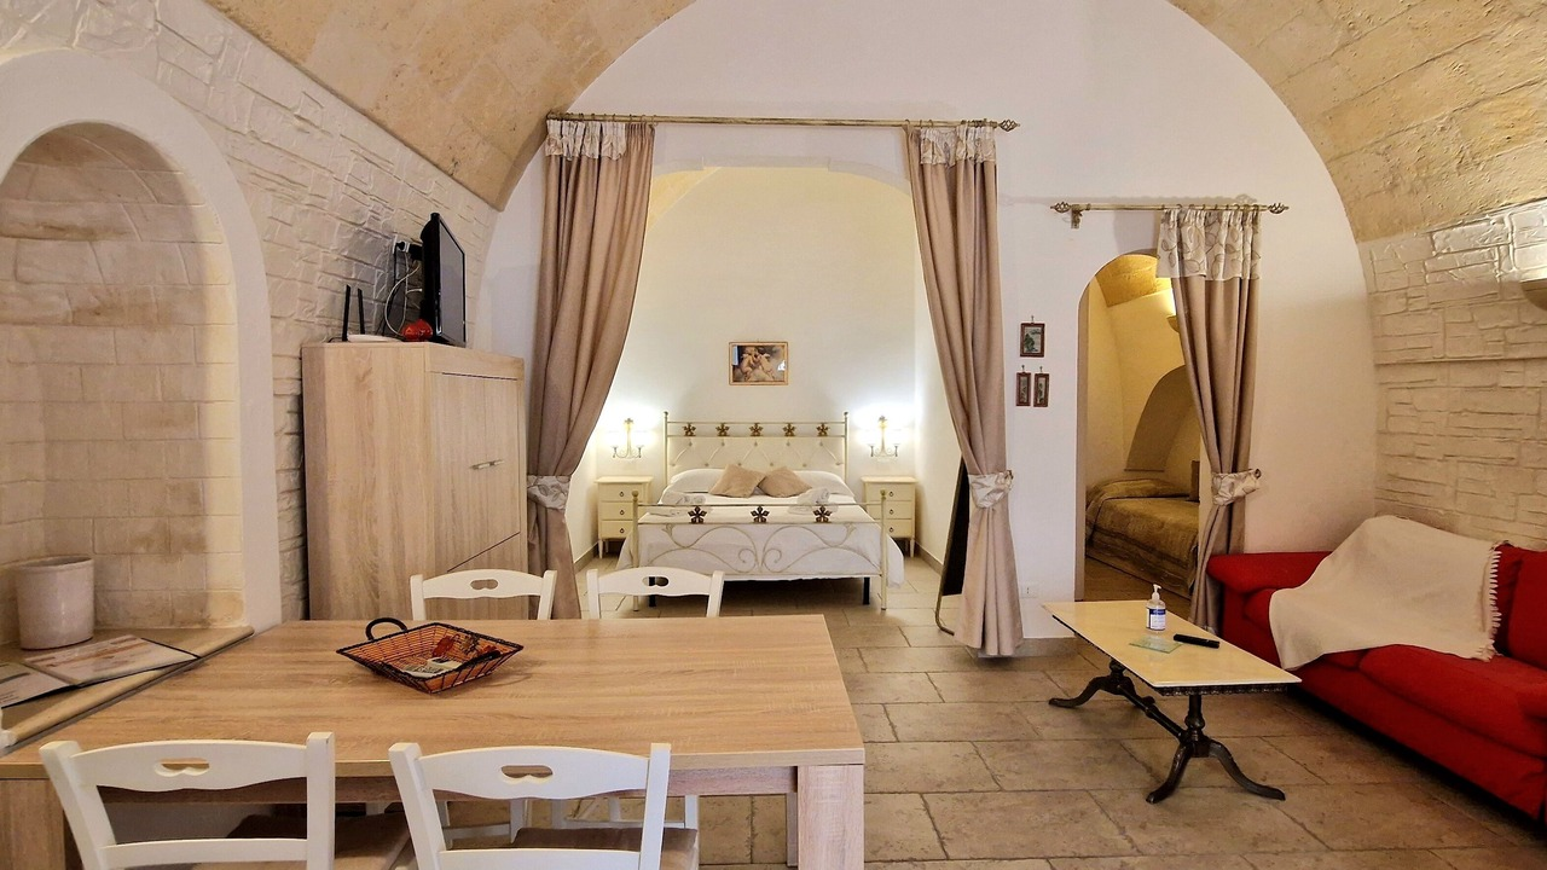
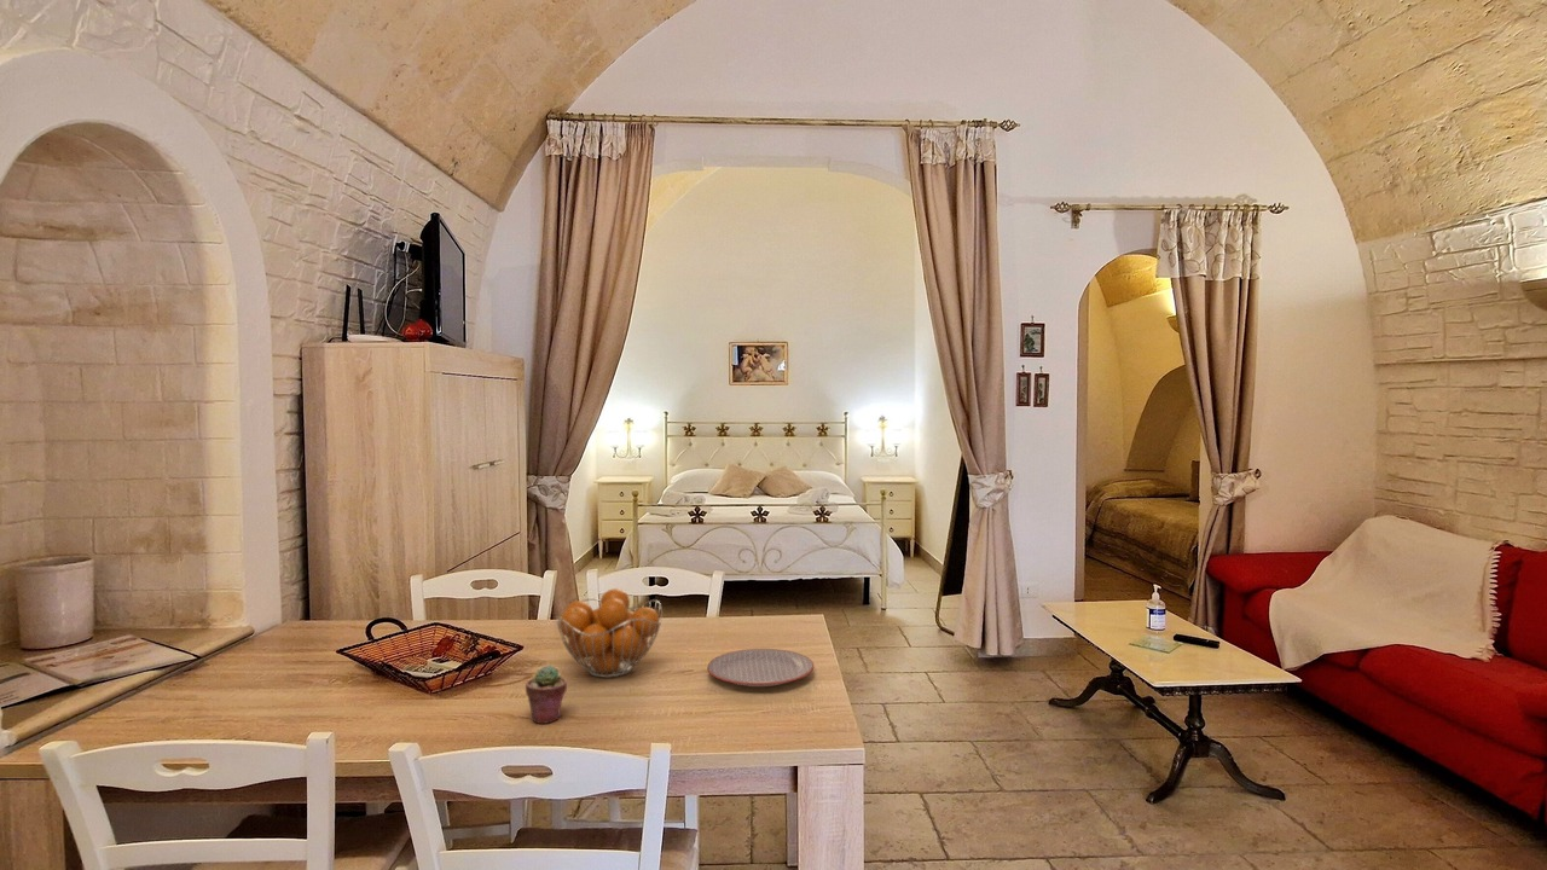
+ fruit basket (609, 631)
+ potted succulent (546, 692)
+ plate (760, 668)
